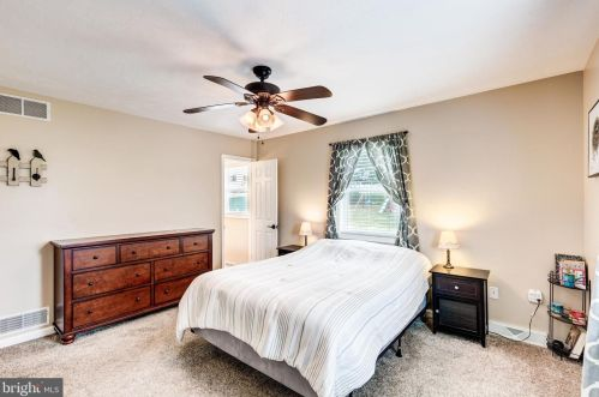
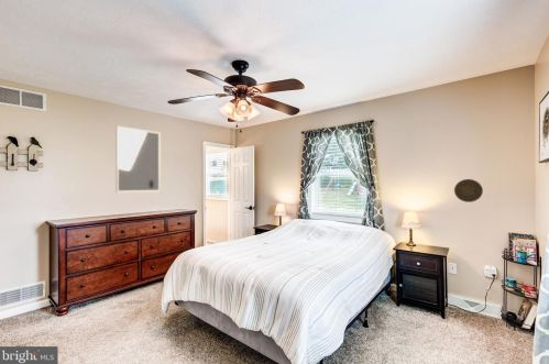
+ home mirror (139, 161)
+ decorative plate (468, 190)
